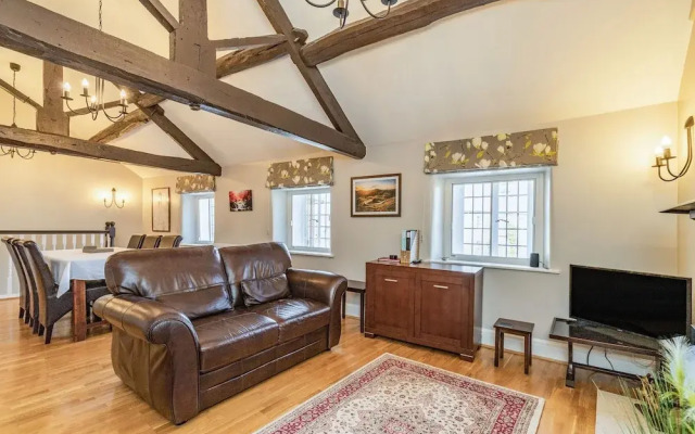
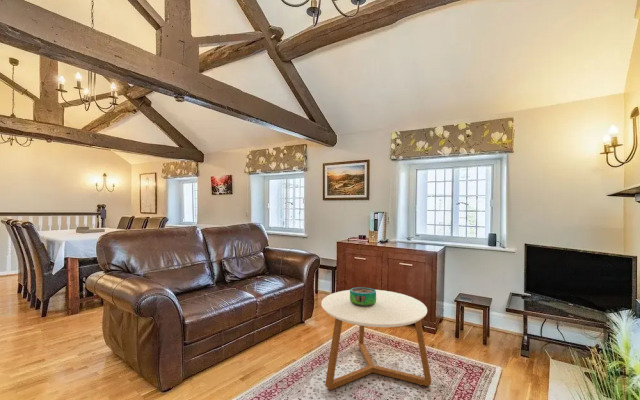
+ coffee table (363, 338)
+ decorative bowl (363, 296)
